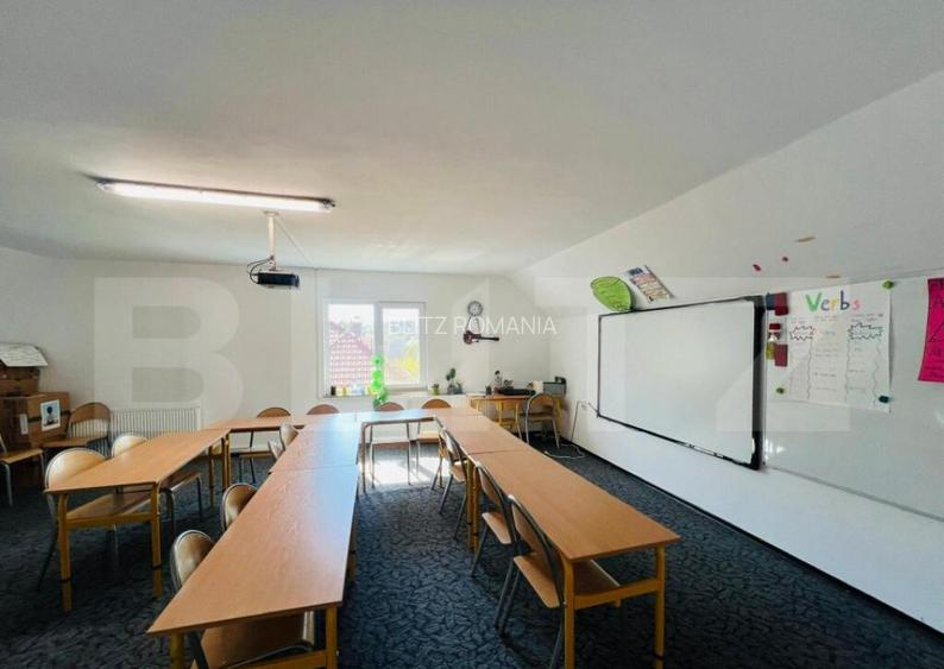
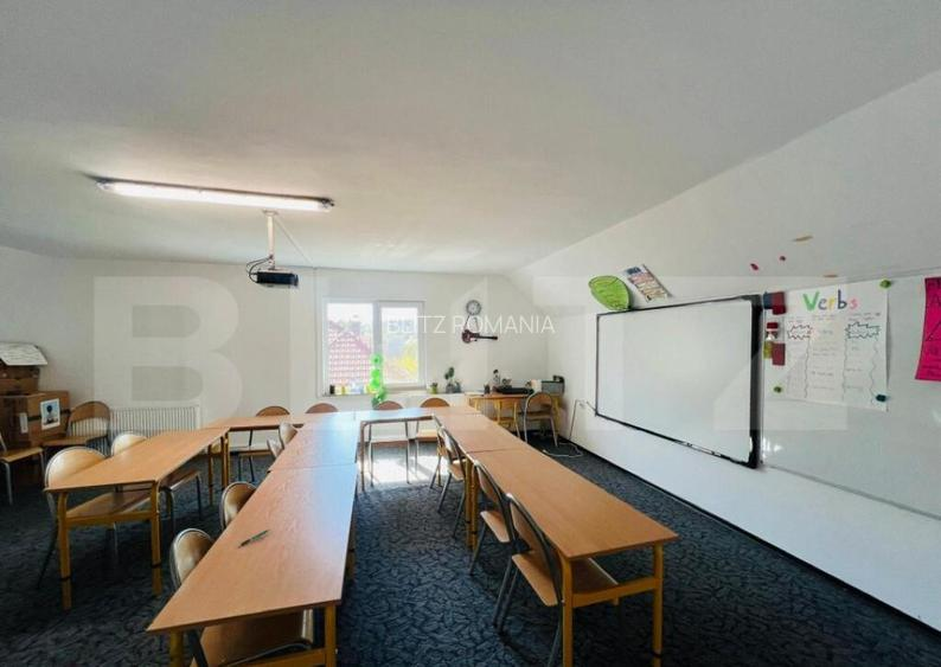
+ pen (254, 537)
